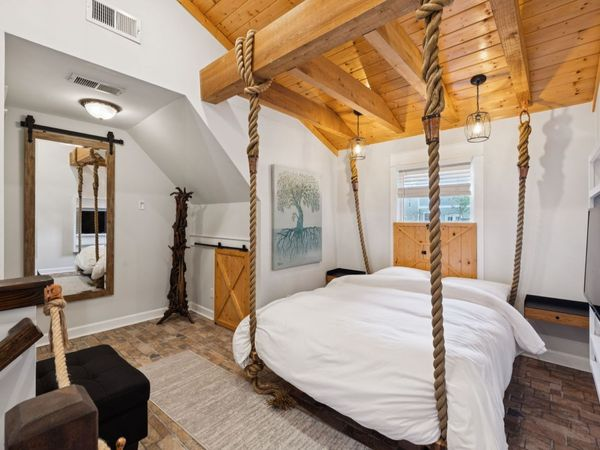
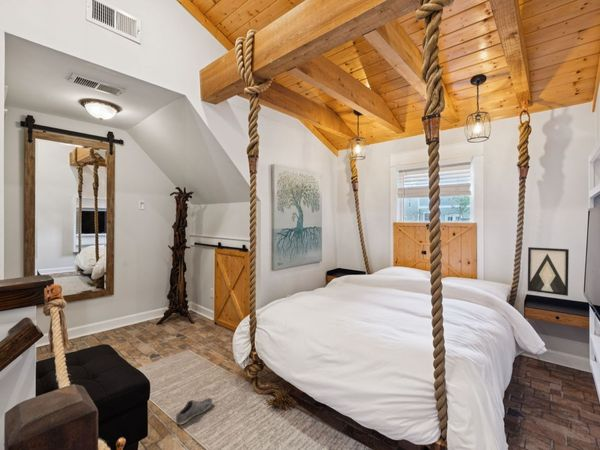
+ wall art (547, 270)
+ shoe (194, 405)
